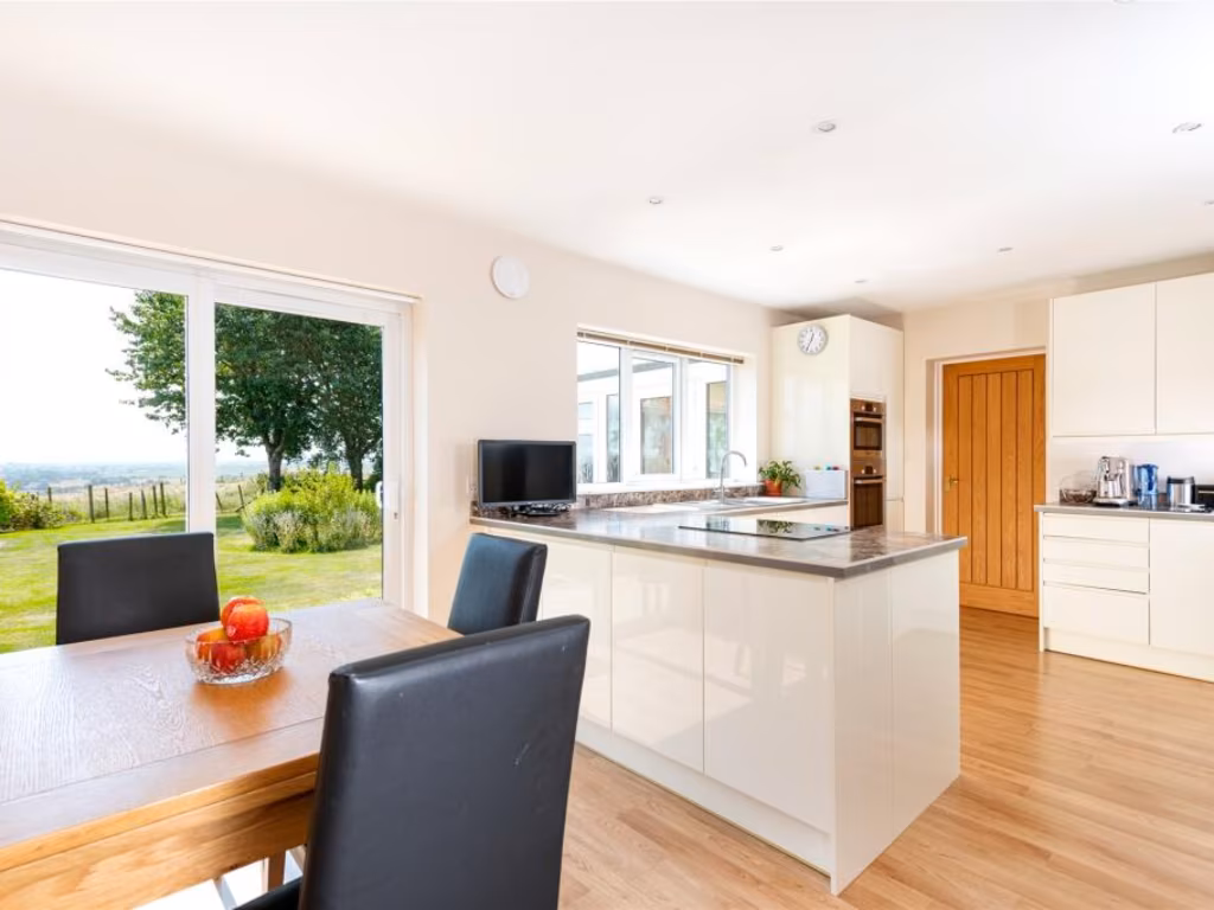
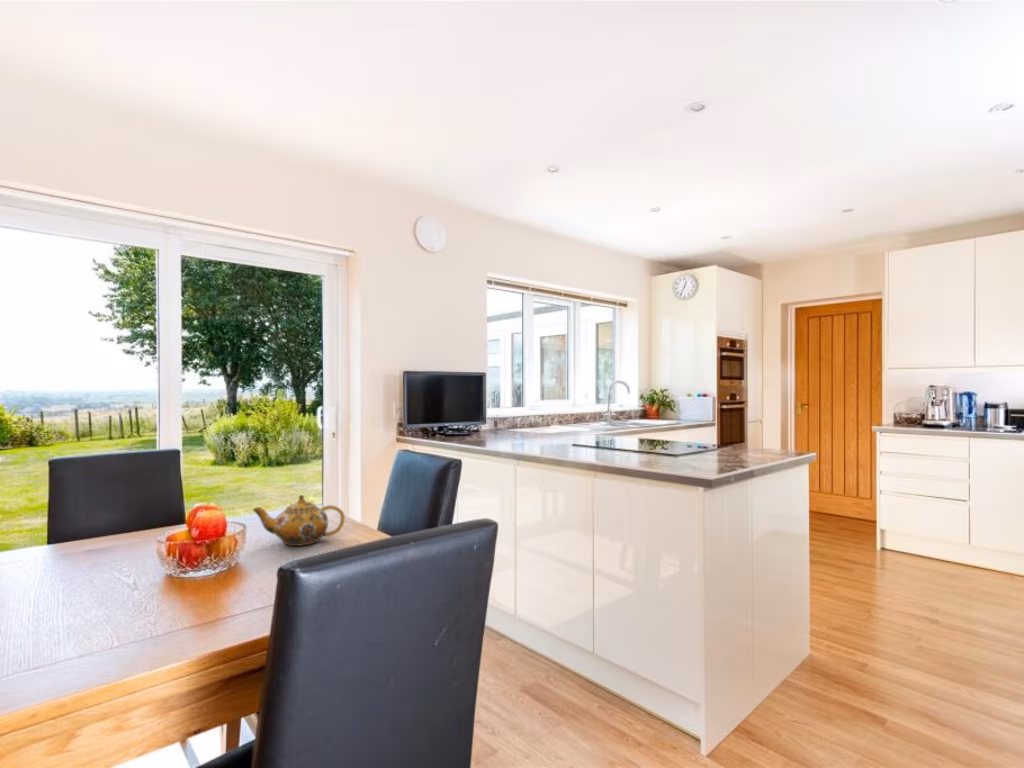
+ teapot (300, 518)
